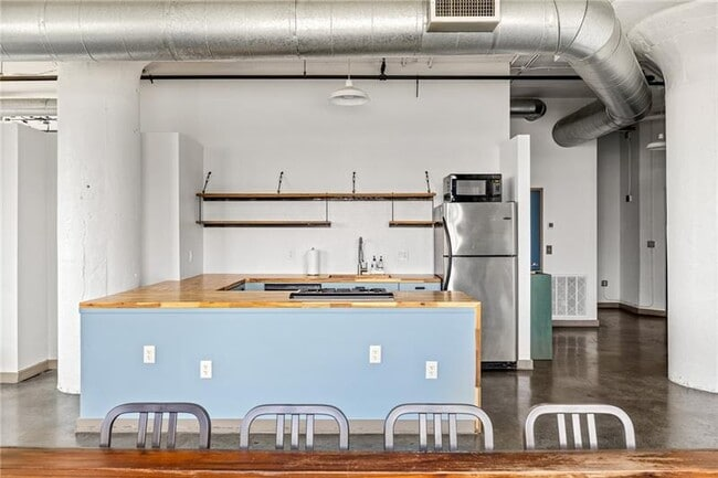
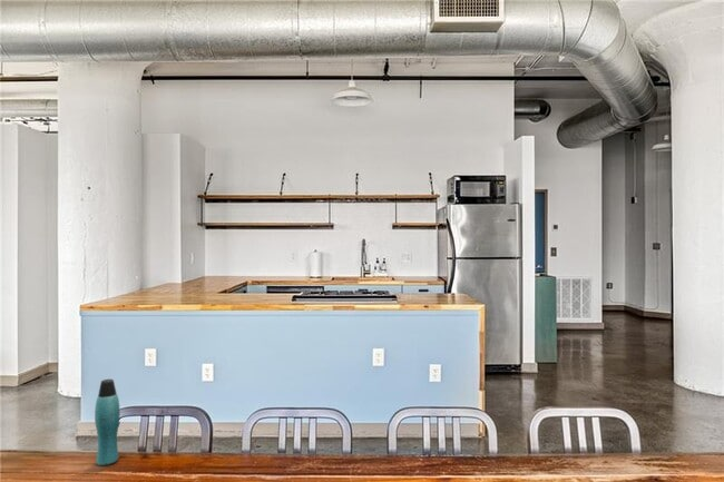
+ bottle (107, 421)
